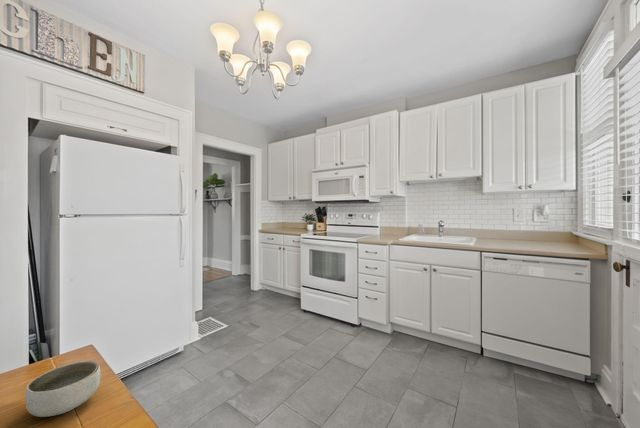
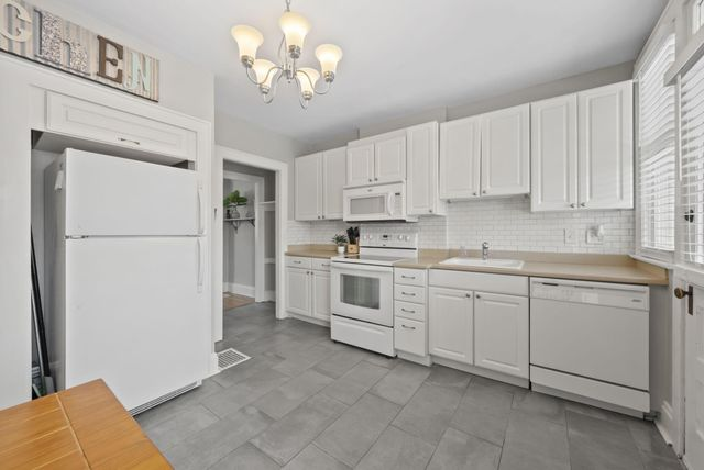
- bowl (65, 390)
